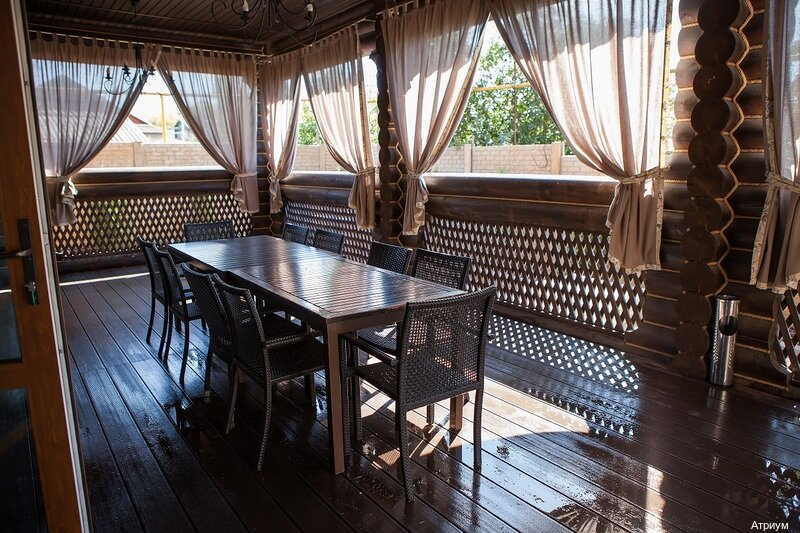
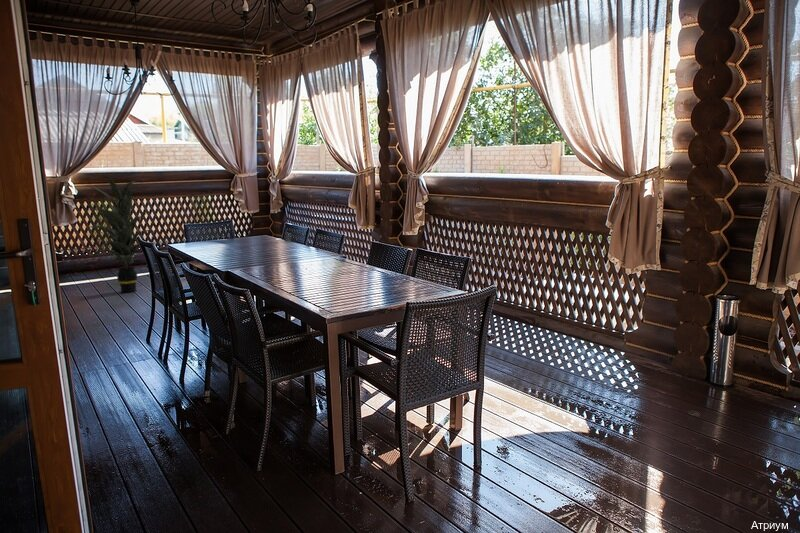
+ indoor plant (117, 233)
